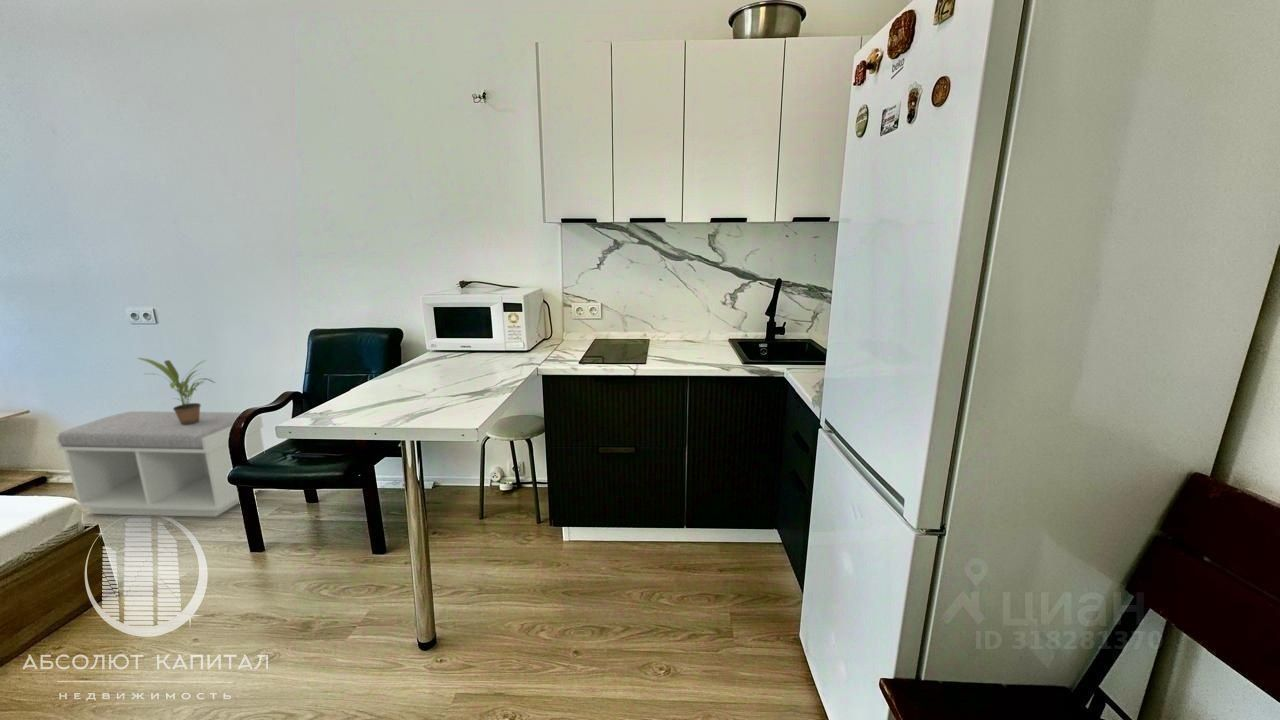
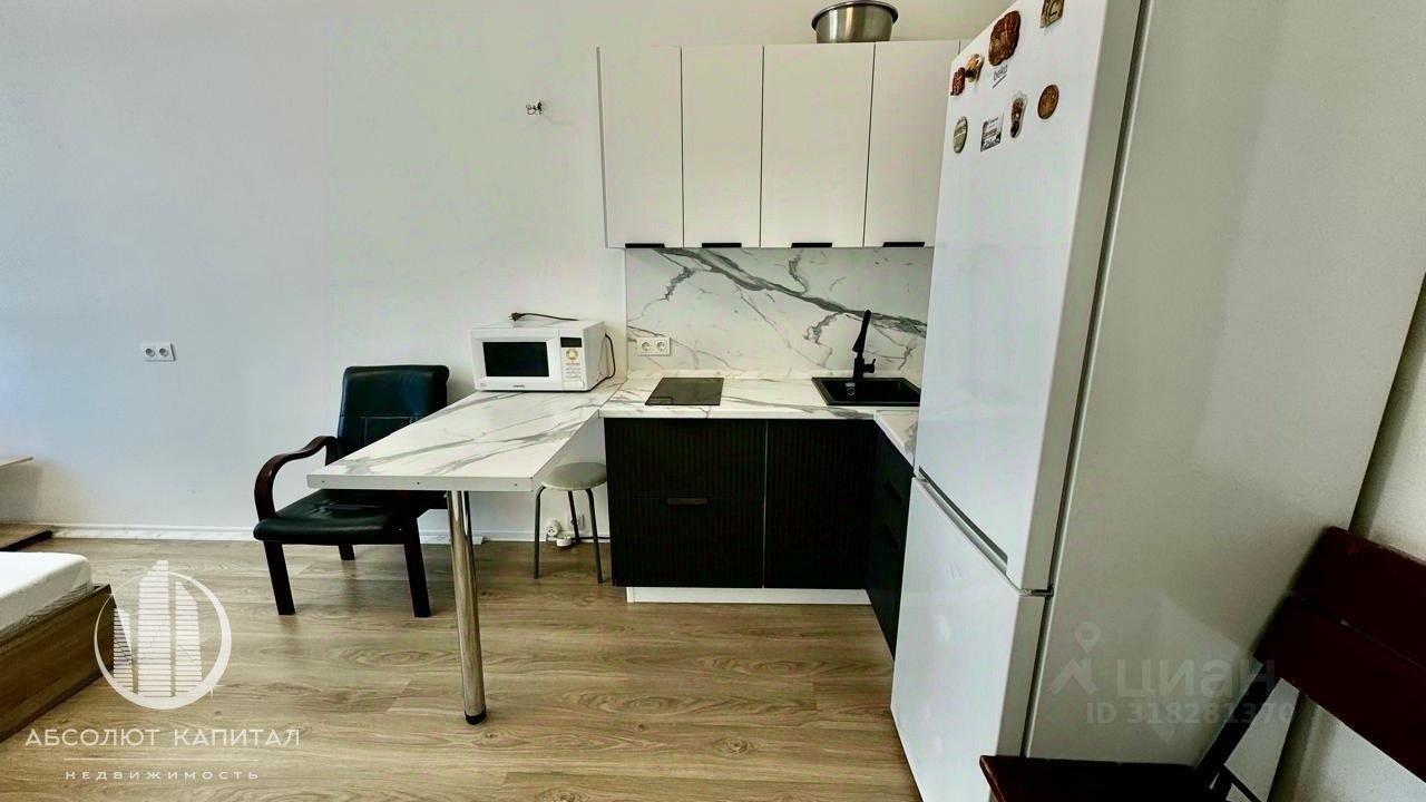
- potted plant (177, 389)
- bench (171, 461)
